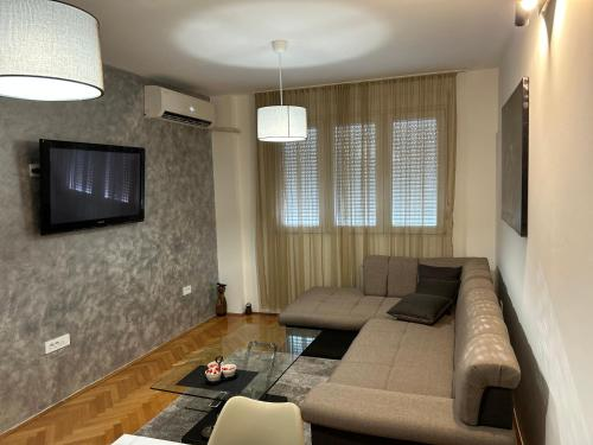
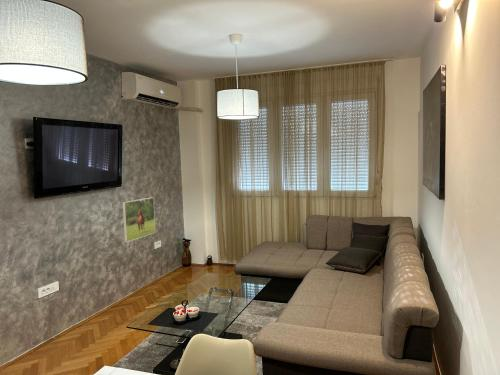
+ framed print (139, 218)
